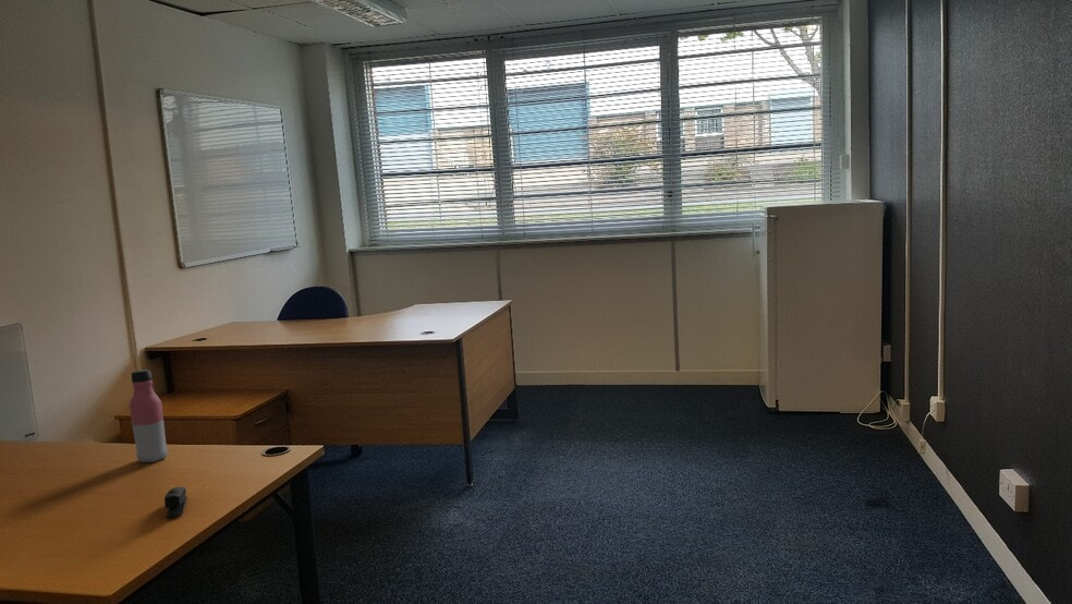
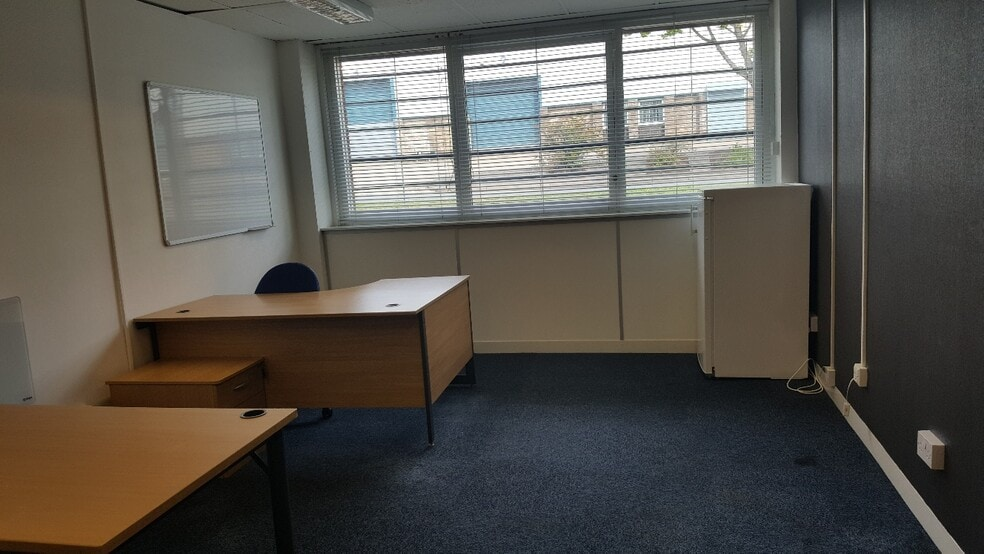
- stapler (175, 497)
- water bottle (146, 414)
